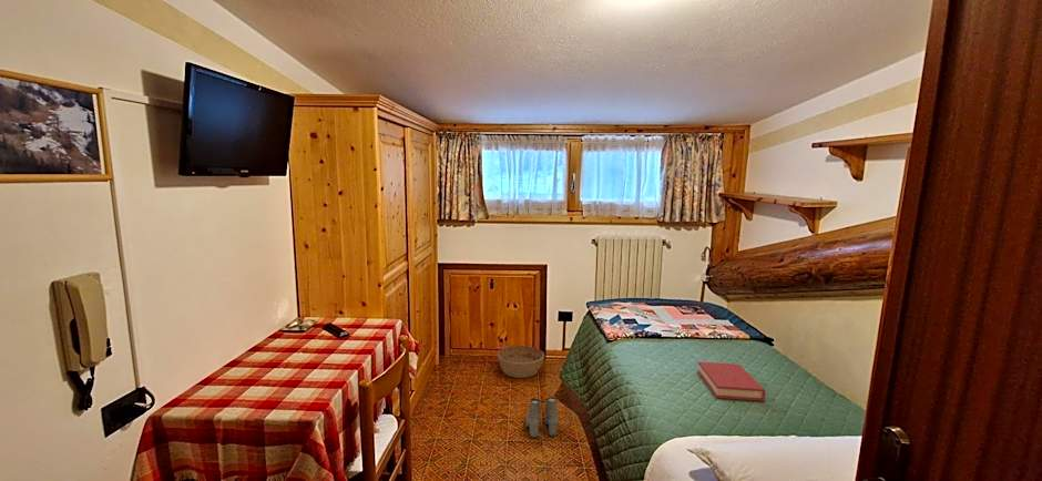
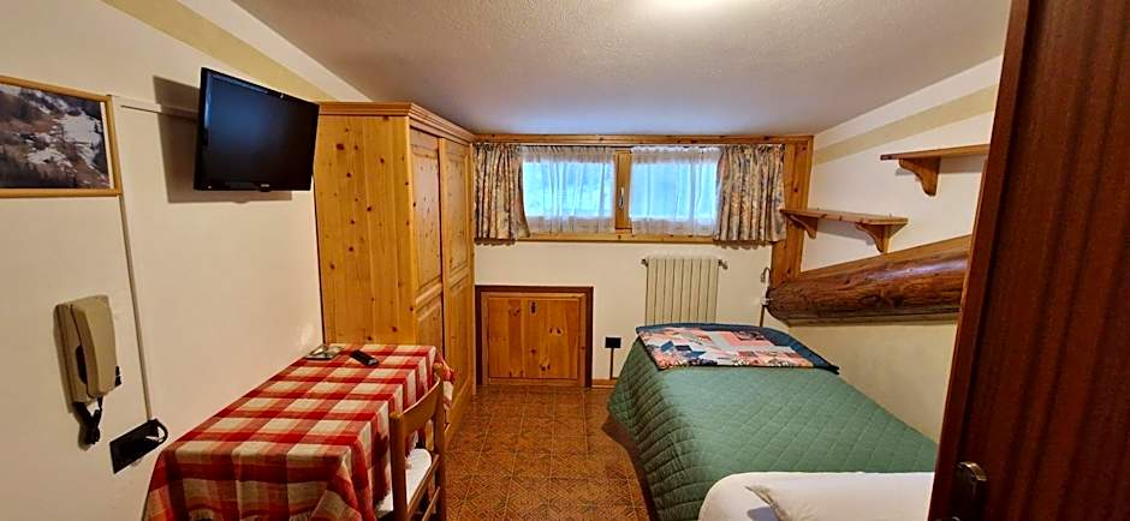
- boots (540, 410)
- basket (520, 361)
- hardback book (728, 379)
